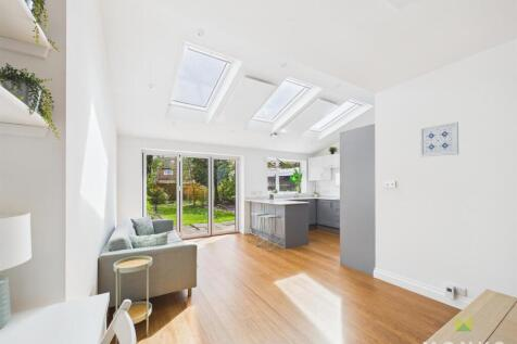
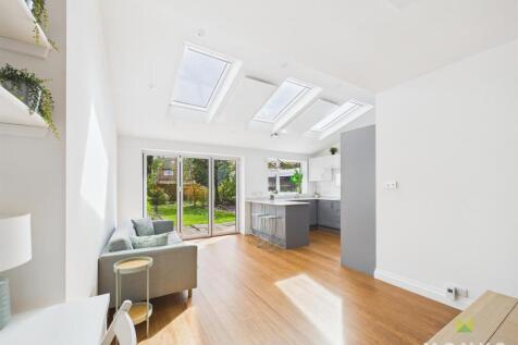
- wall art (438, 140)
